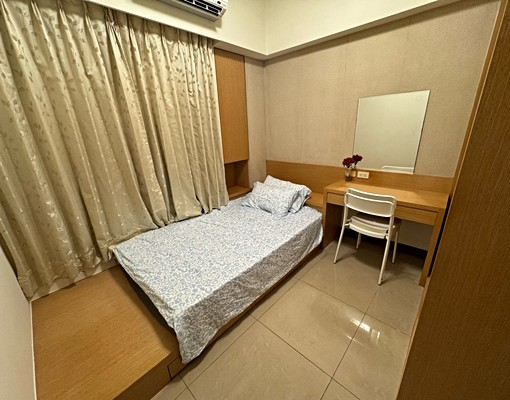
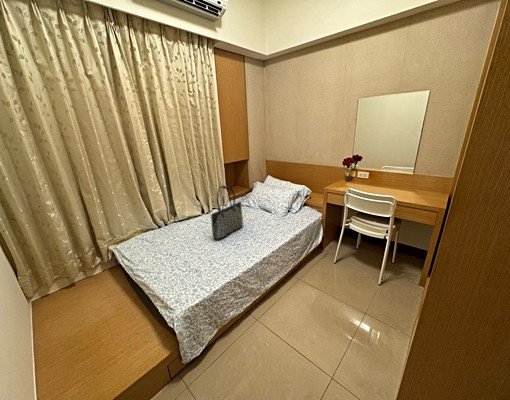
+ tote bag (226, 210)
